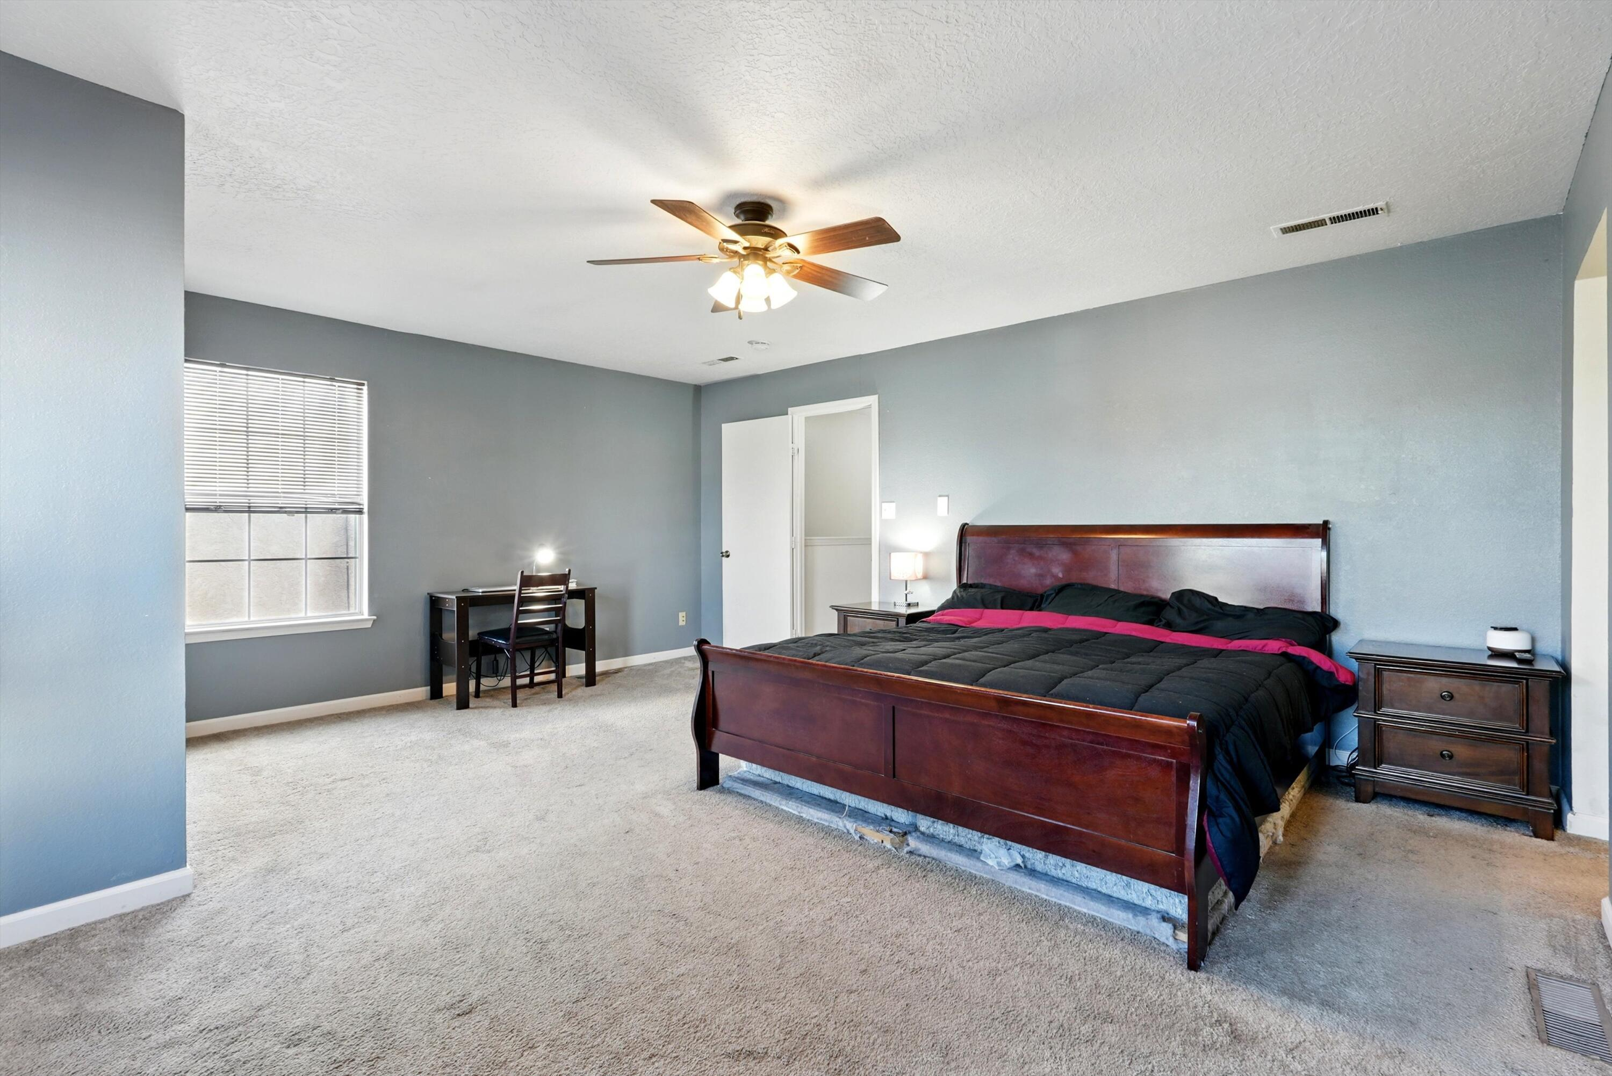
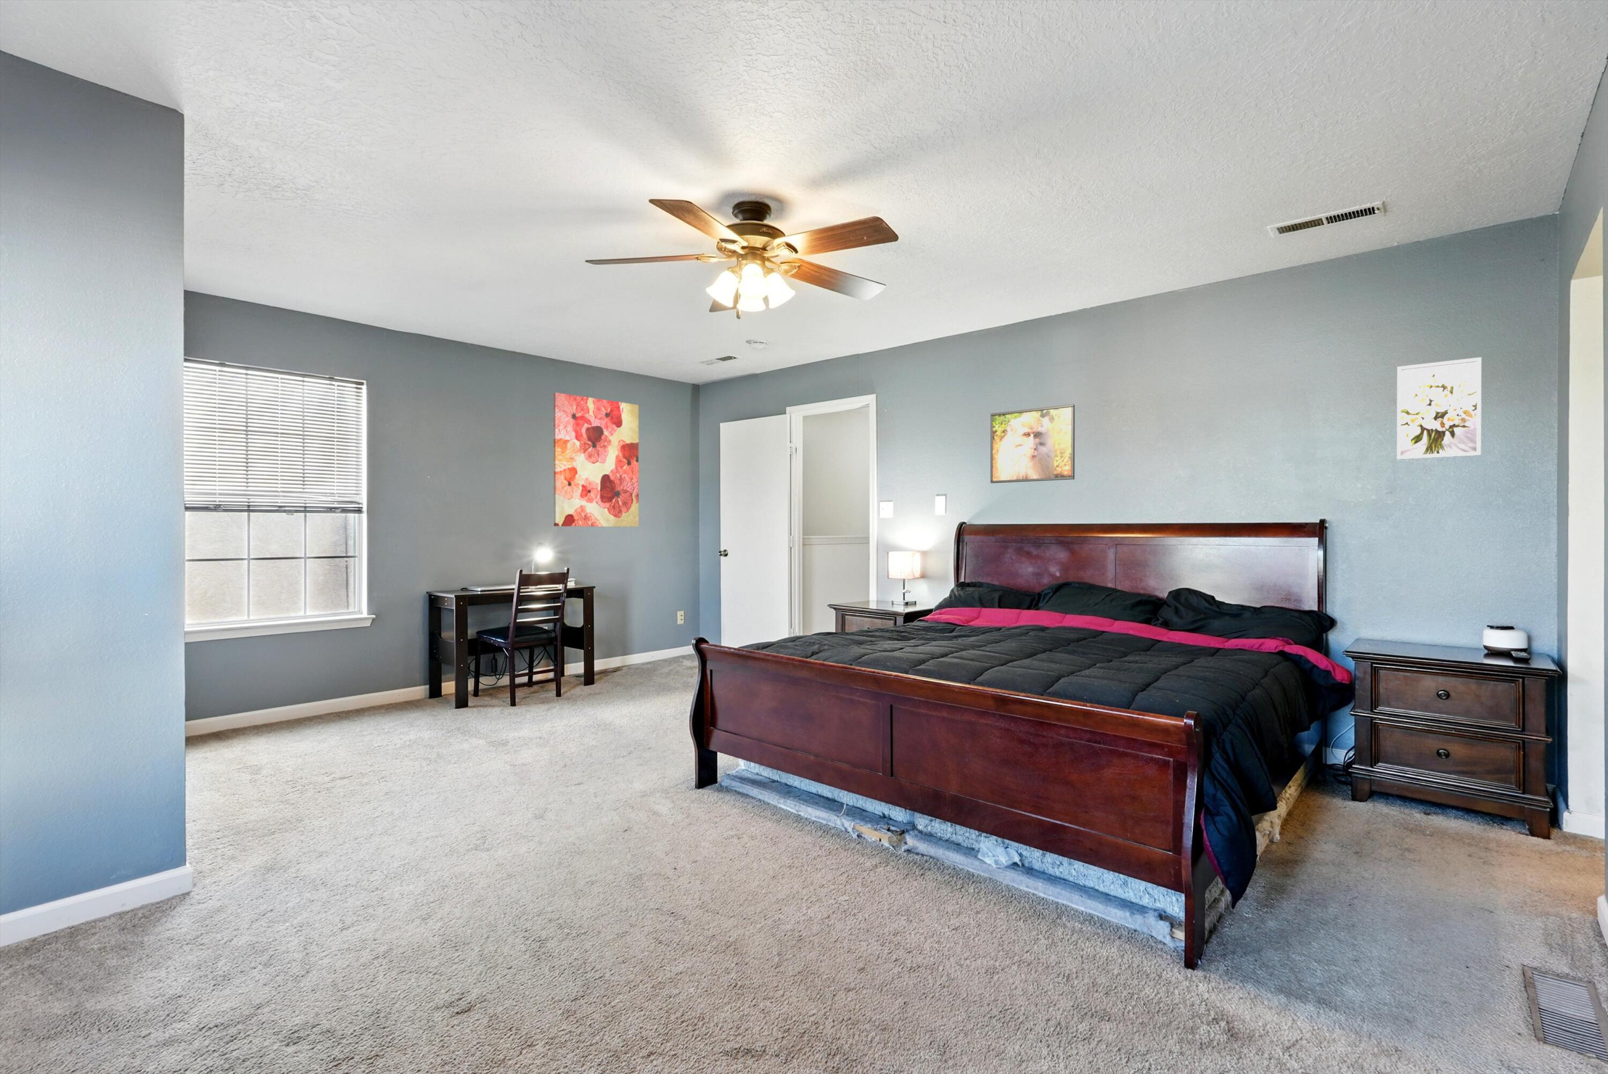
+ wall art (598, 463)
+ wall art (1438, 410)
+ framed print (1030, 445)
